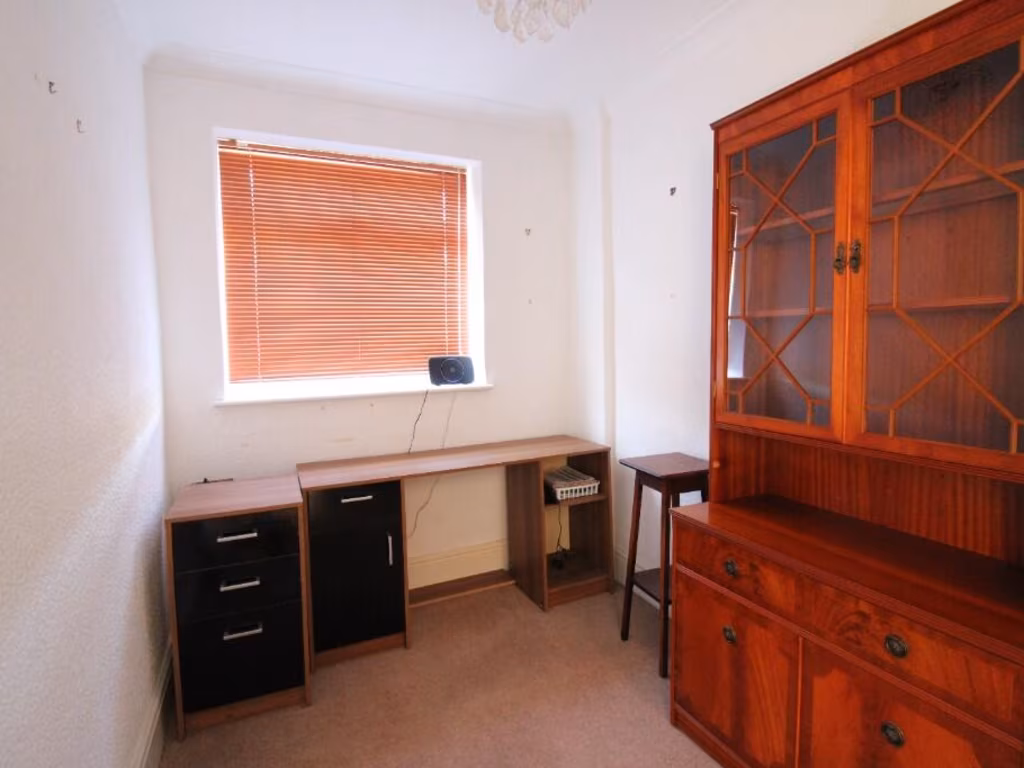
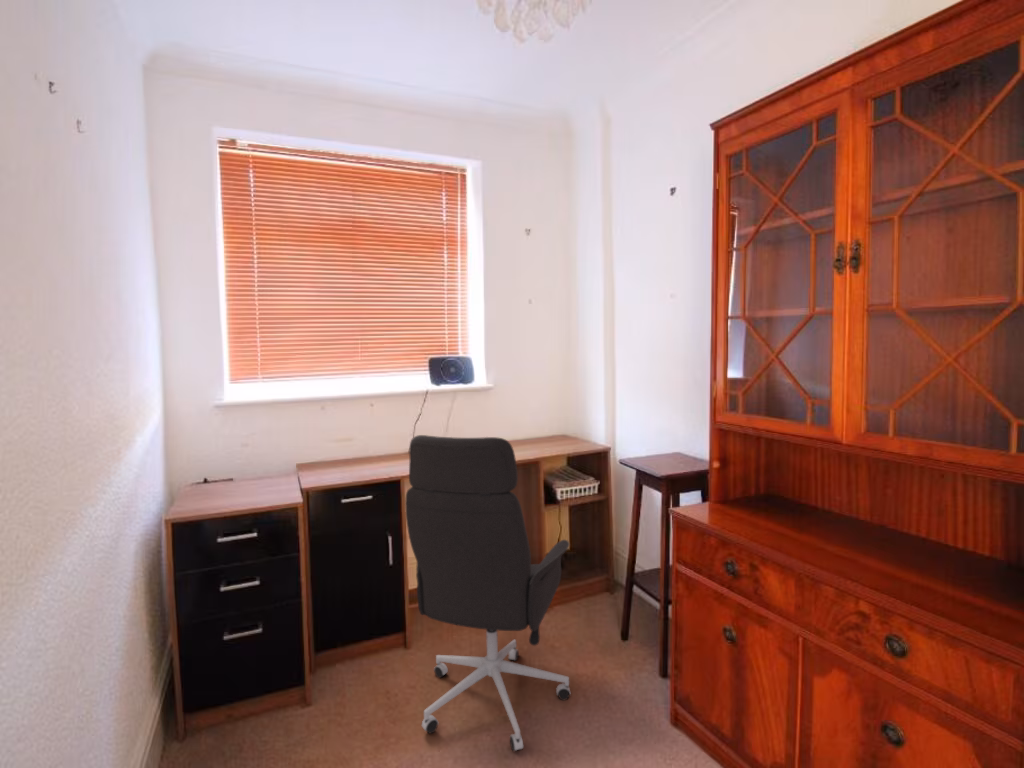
+ office chair (487, 567)
